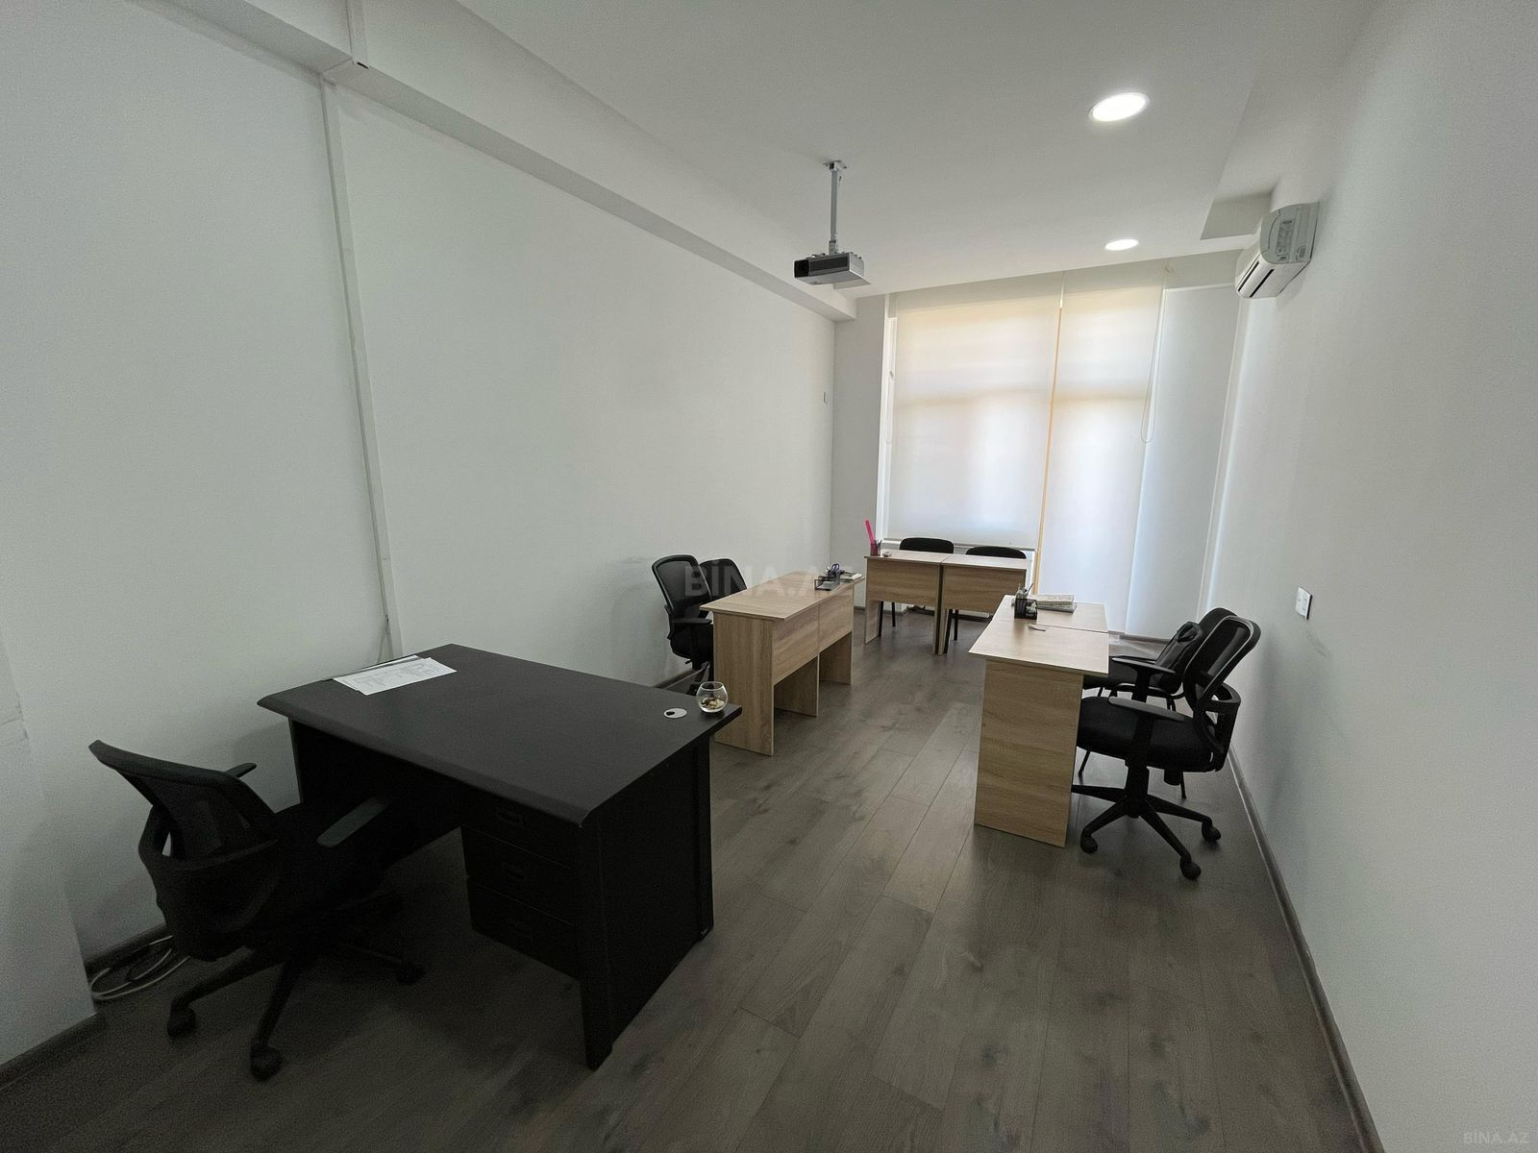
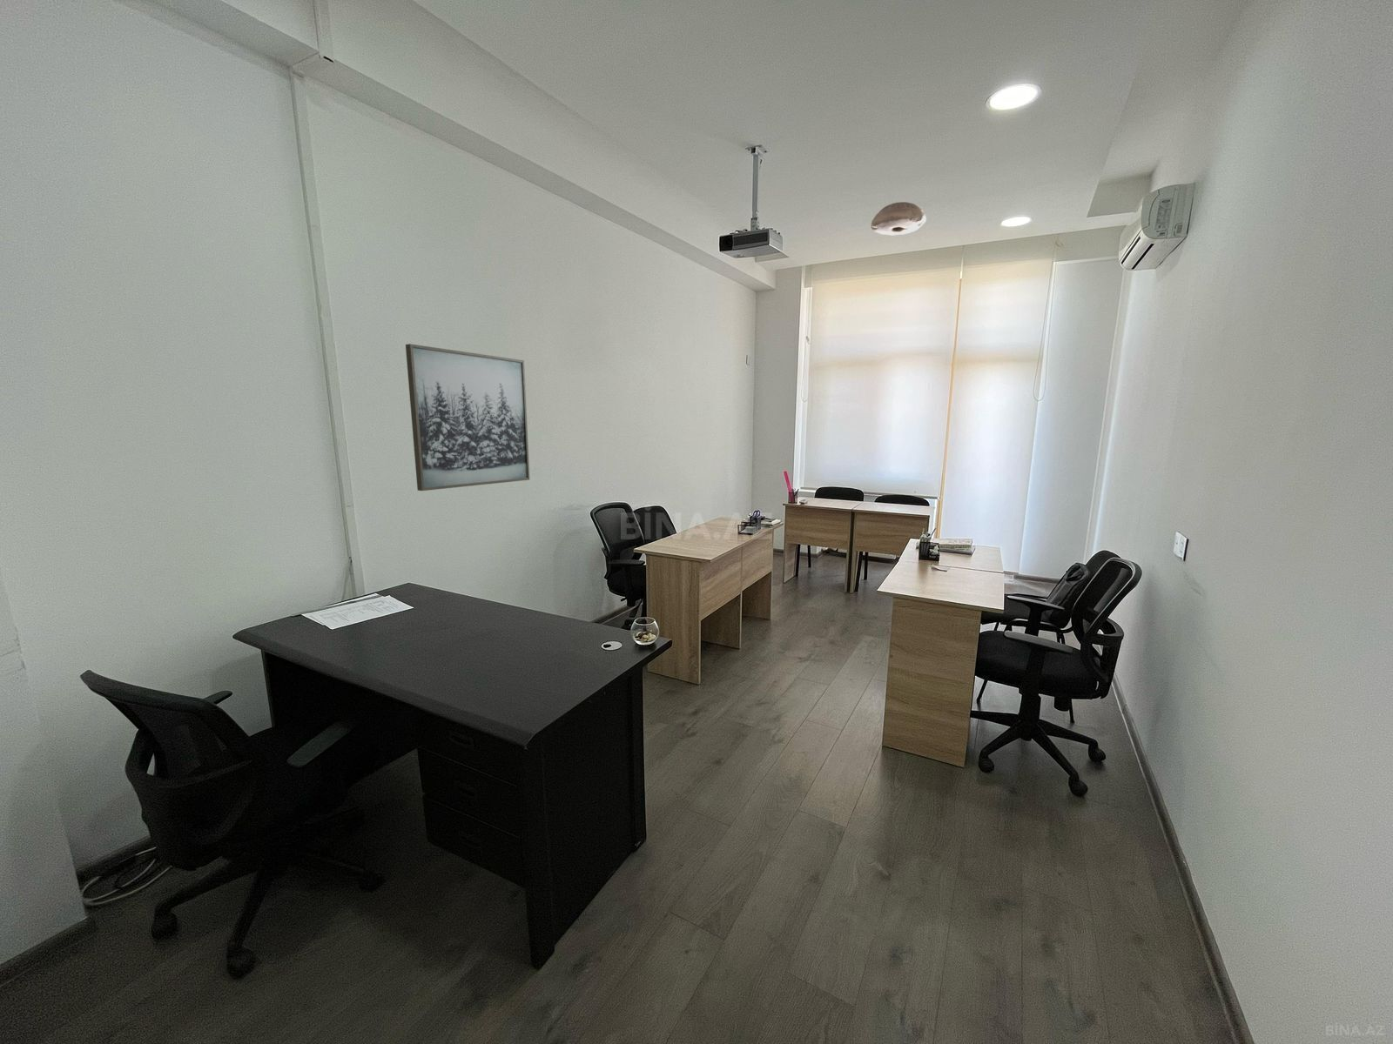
+ ceiling light (898, 217)
+ wall art (475, 420)
